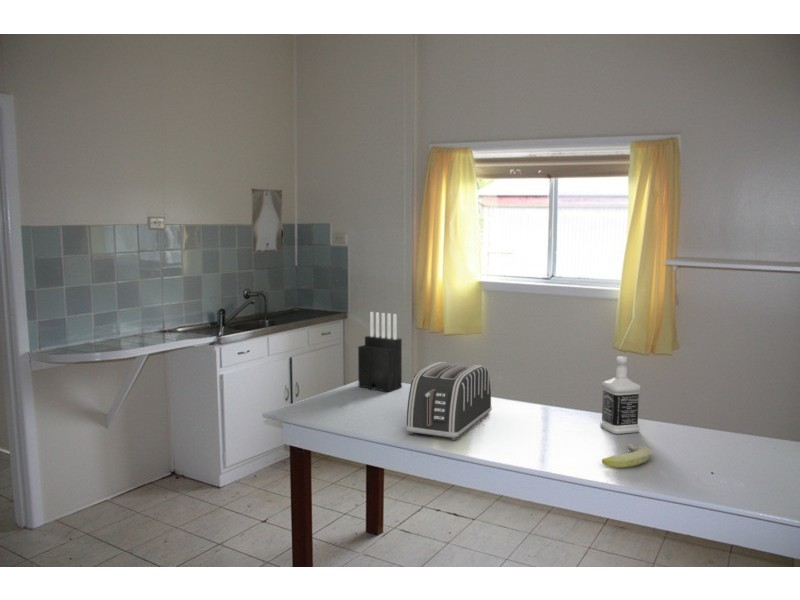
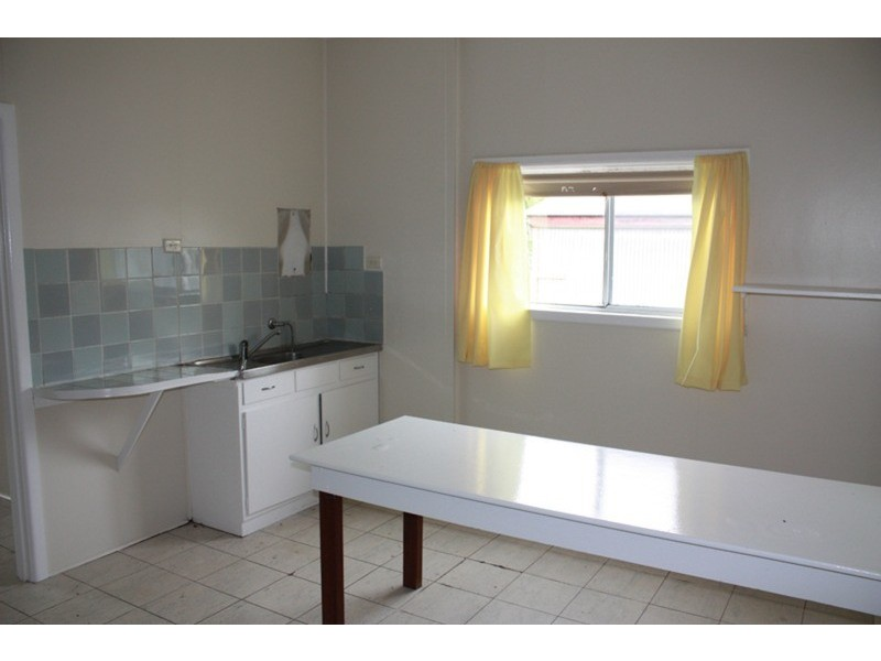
- knife block (378, 350)
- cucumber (628, 453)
- bottle (620, 393)
- toaster (449, 395)
